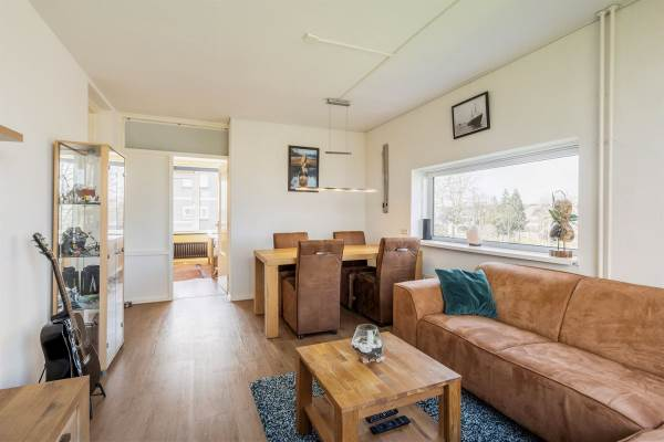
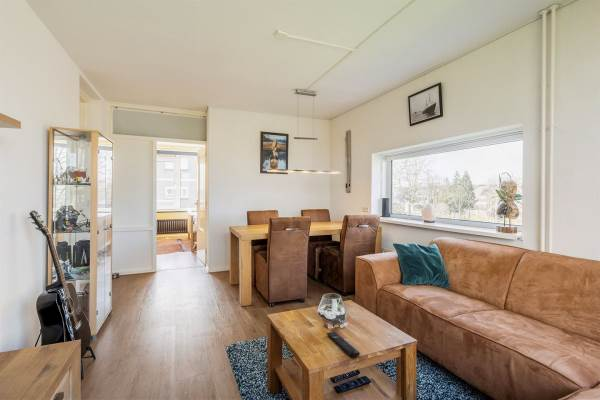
+ remote control (342, 343)
